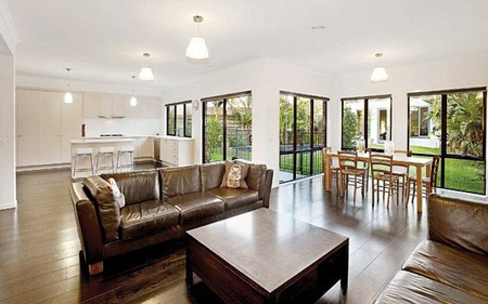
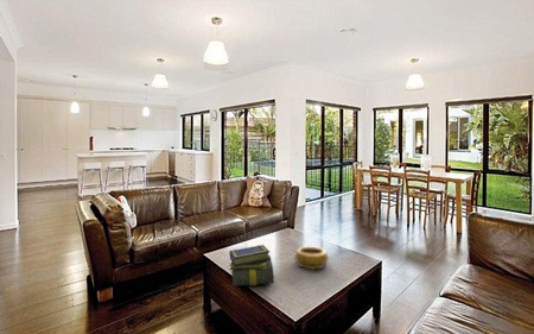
+ decorative bowl (311, 257)
+ stack of books (250, 264)
